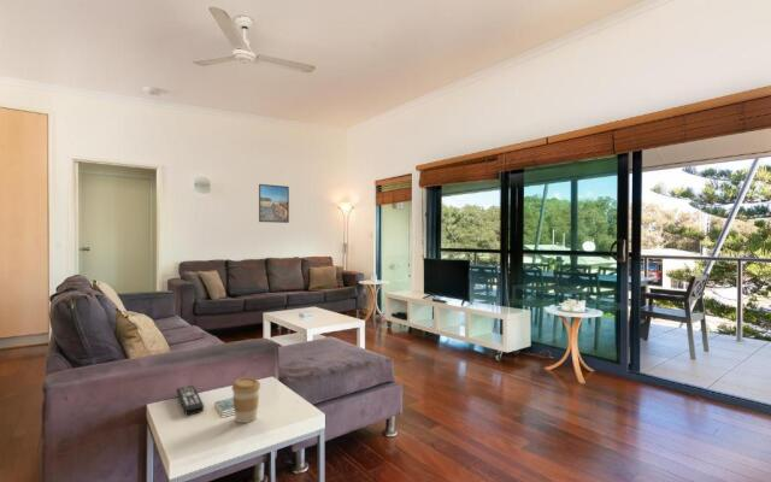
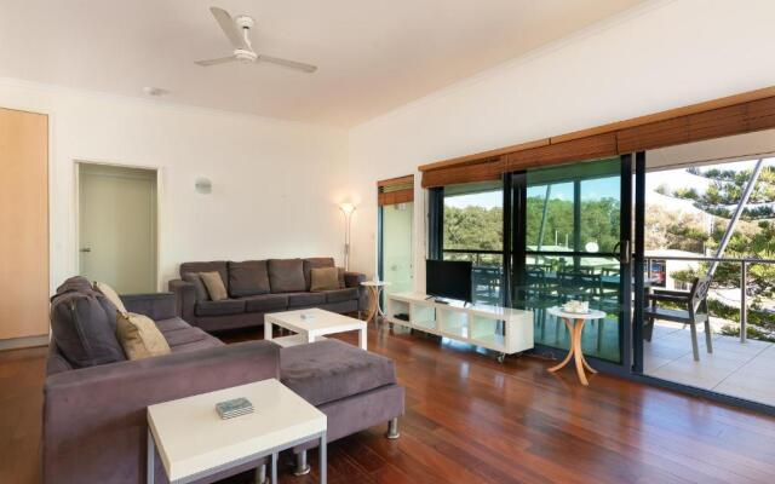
- remote control (189, 399)
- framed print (273, 204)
- coffee cup (246, 399)
